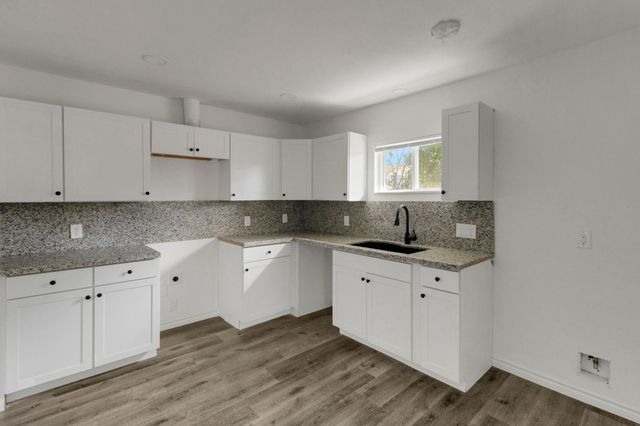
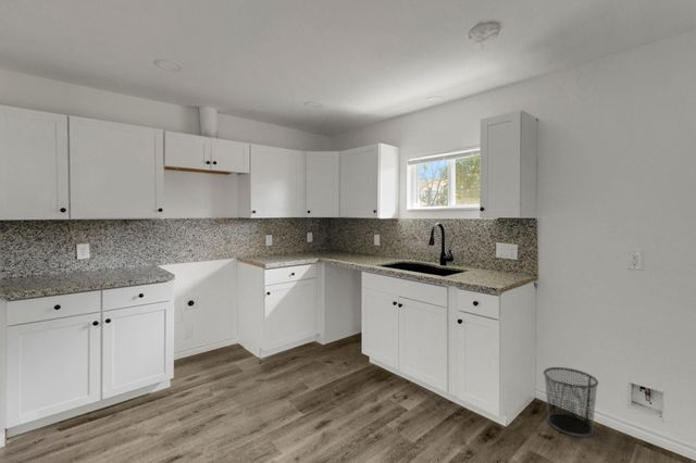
+ trash can (570, 400)
